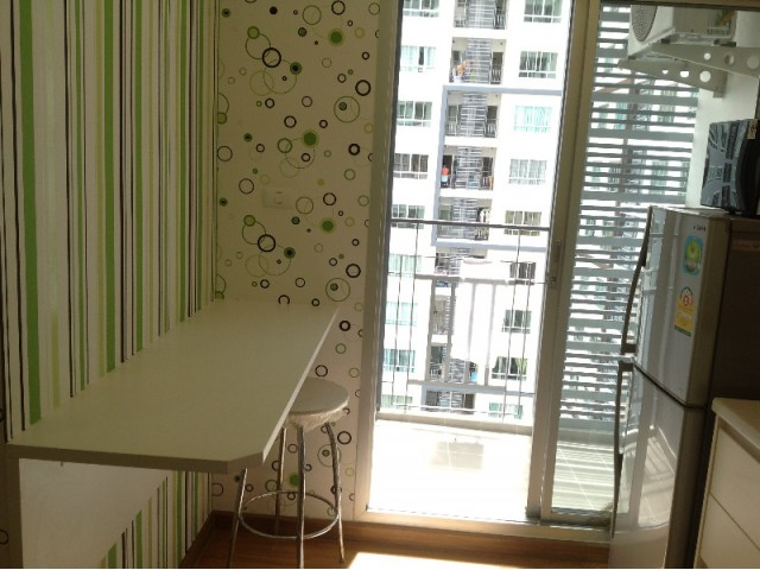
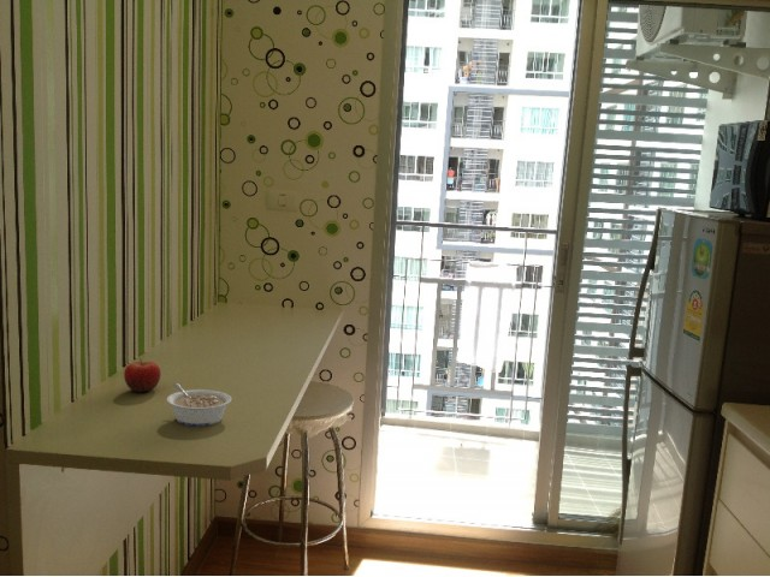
+ fruit (142, 373)
+ legume (196, 406)
